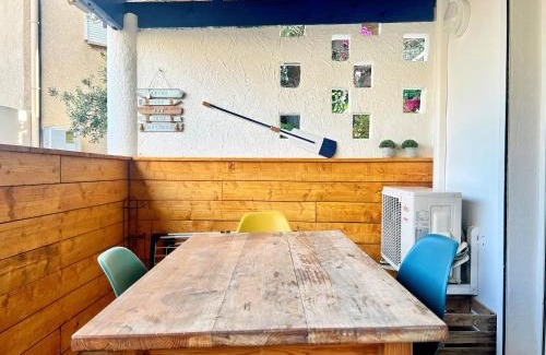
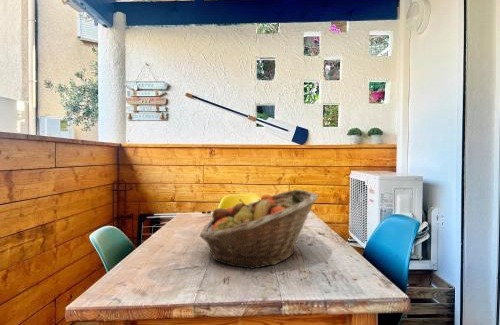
+ fruit basket (258, 221)
